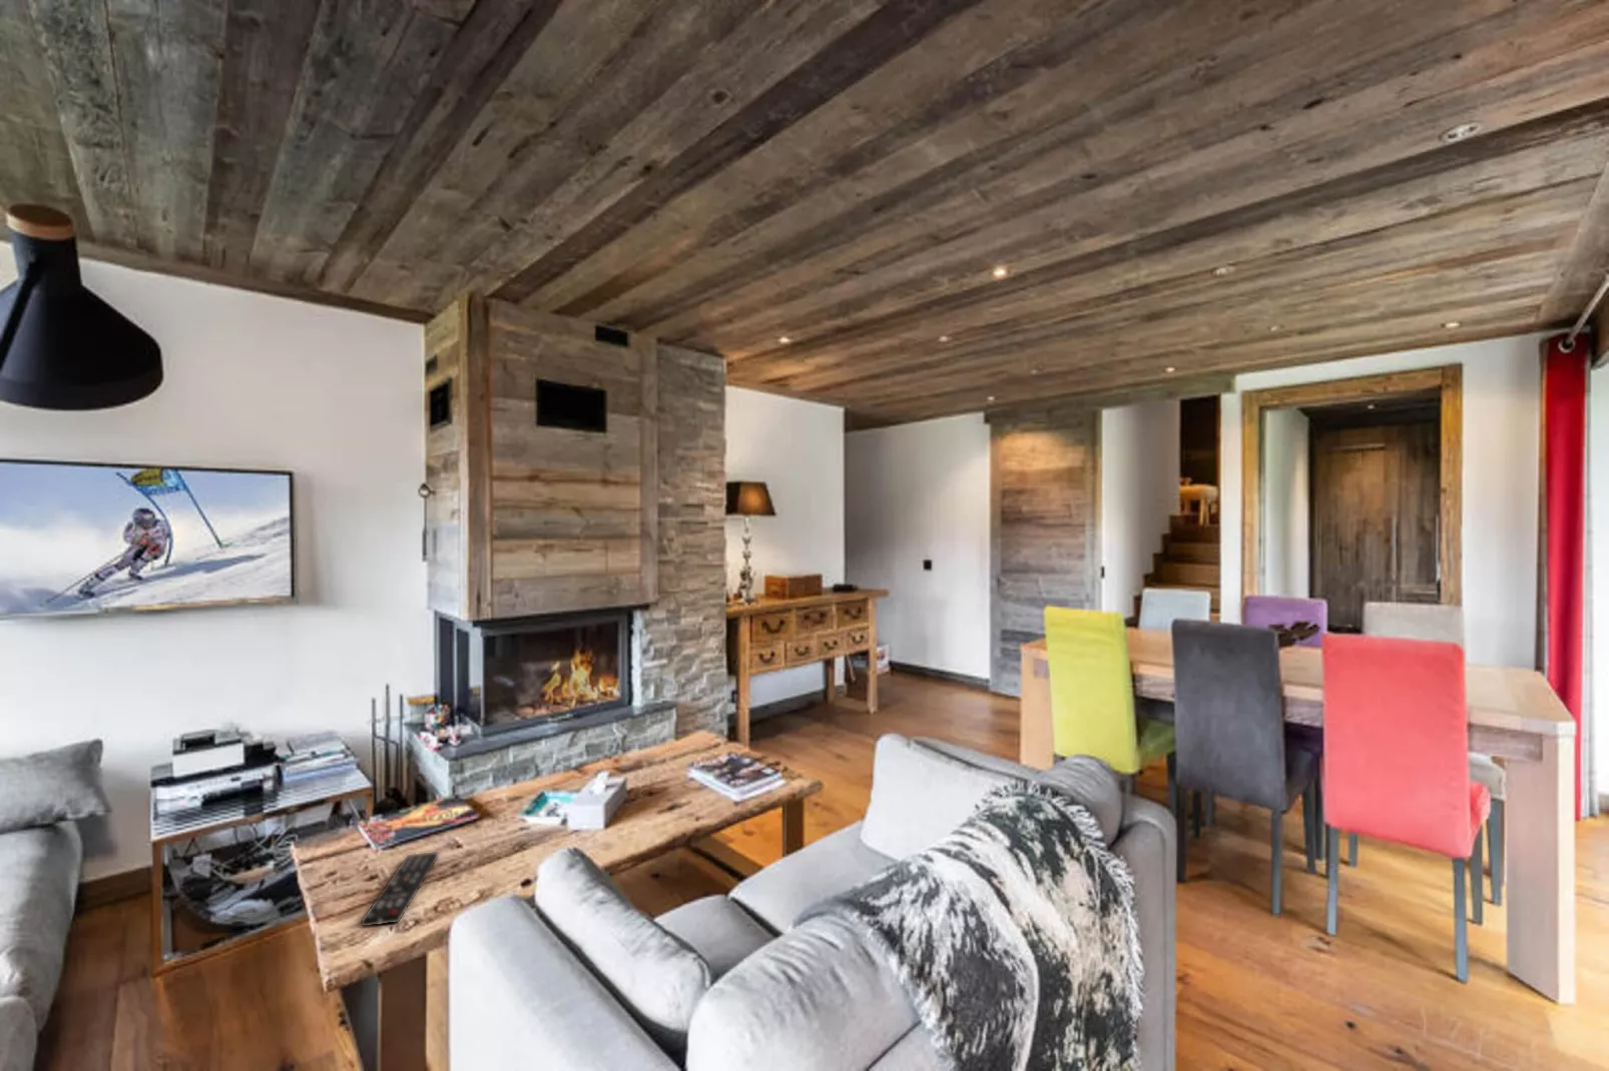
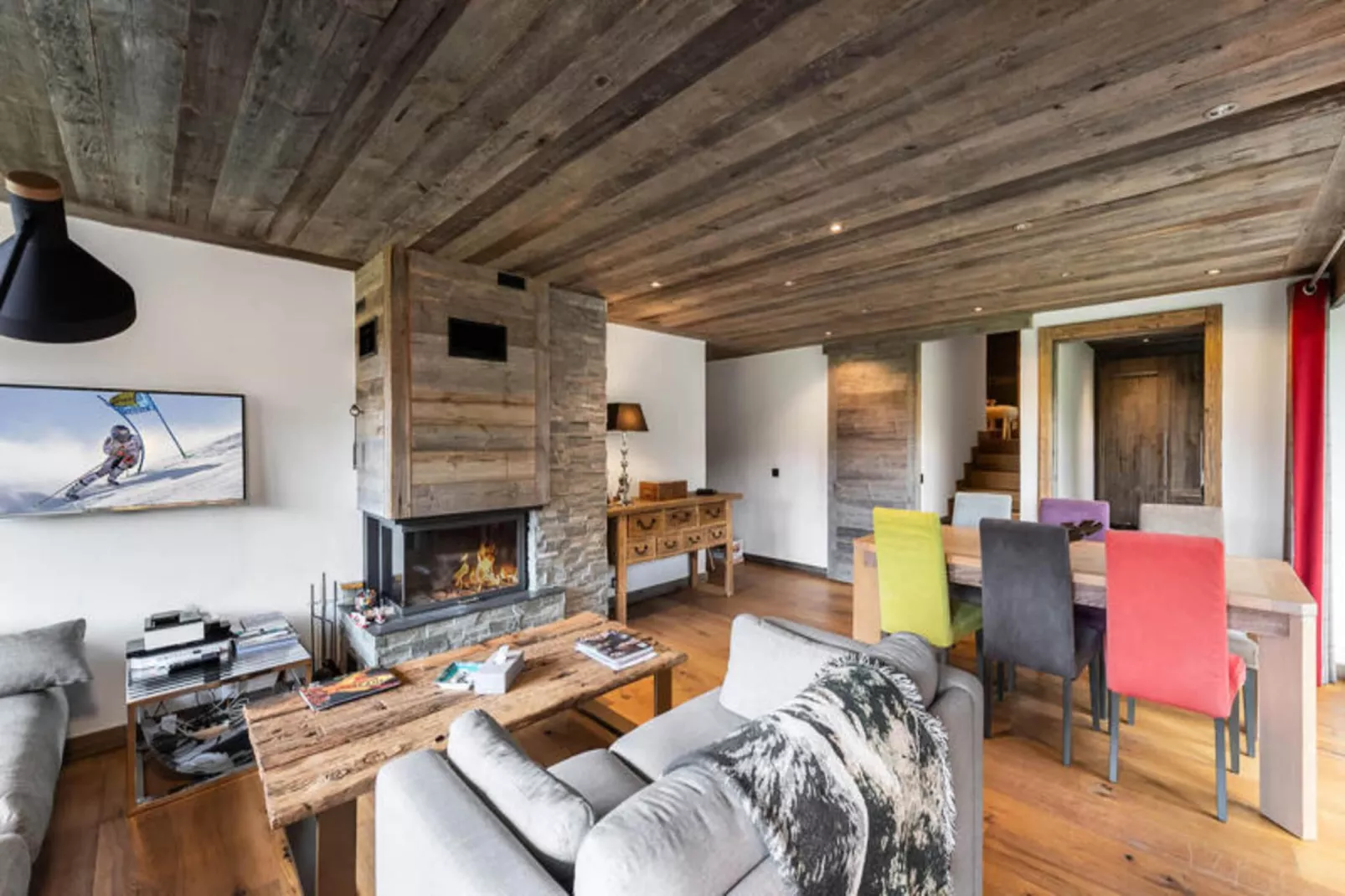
- remote control (403, 885)
